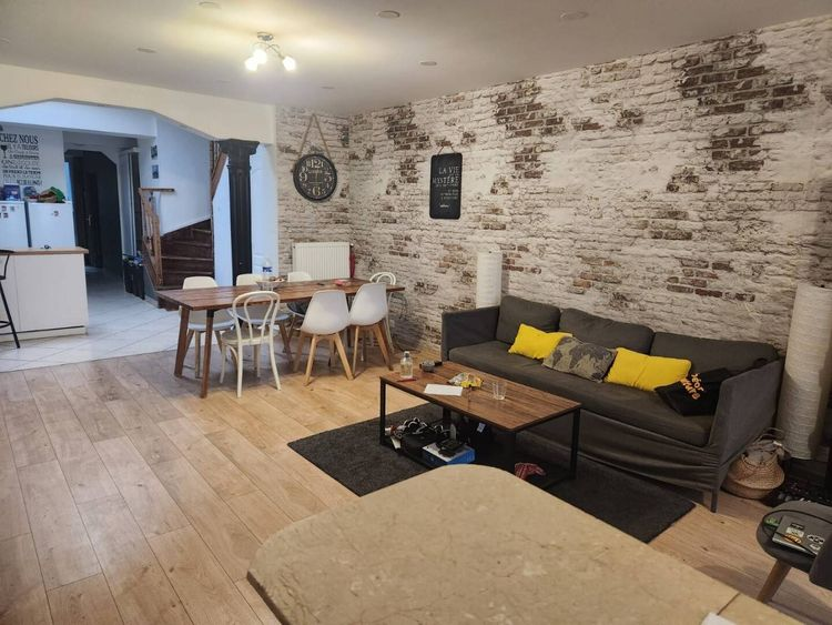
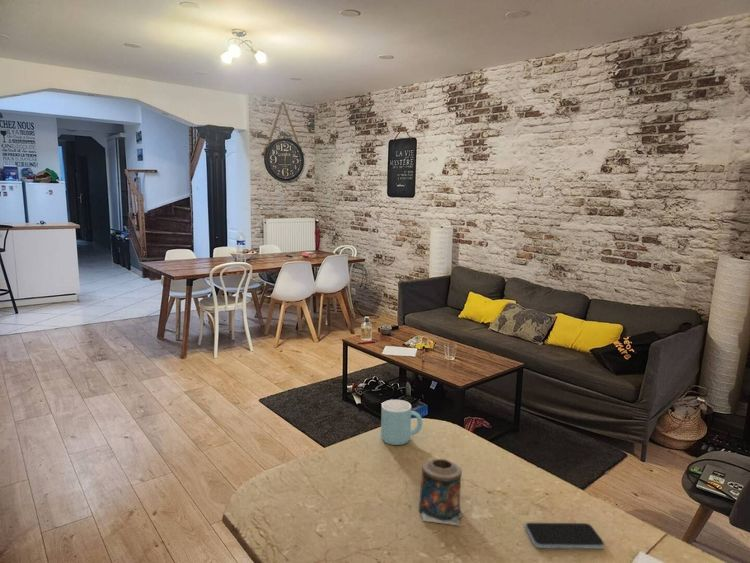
+ smartphone (563, 535)
+ mug (401, 422)
+ candle (443, 489)
